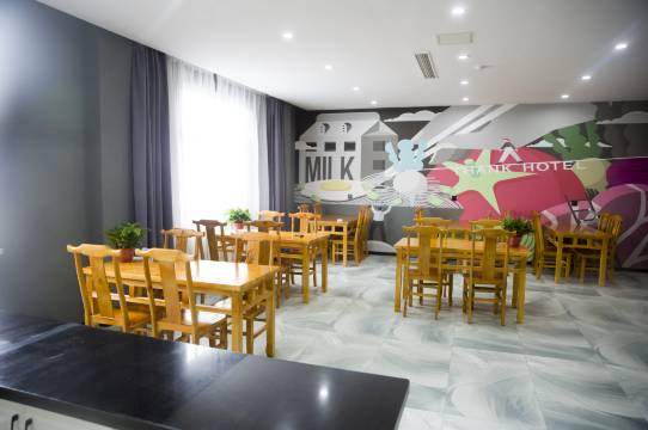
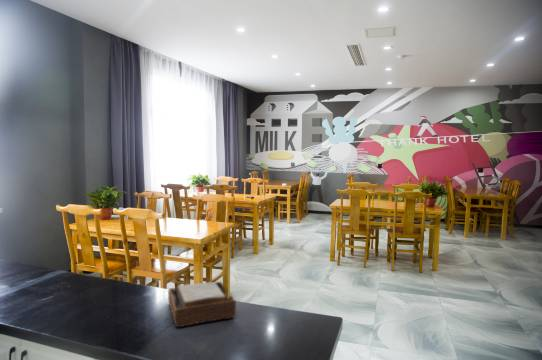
+ napkin holder (200, 299)
